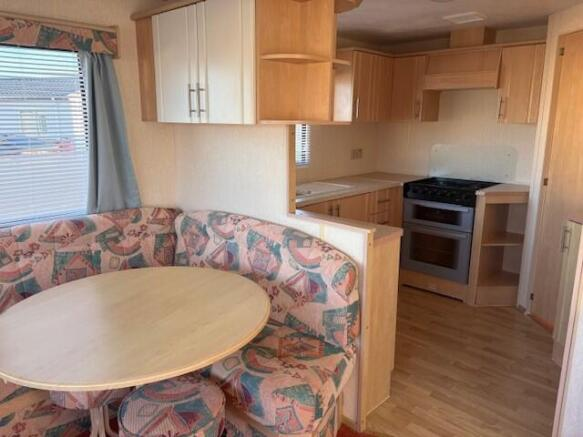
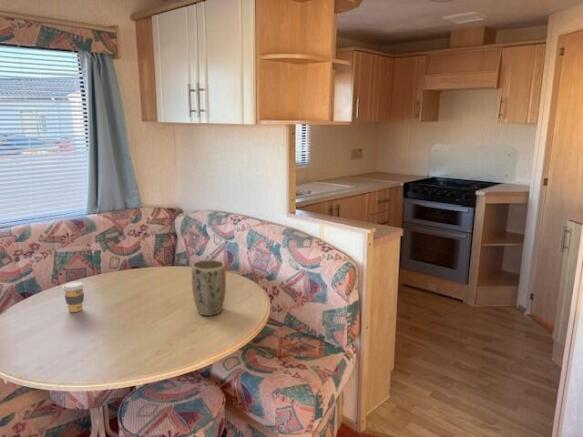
+ plant pot (209, 287)
+ coffee cup (74, 297)
